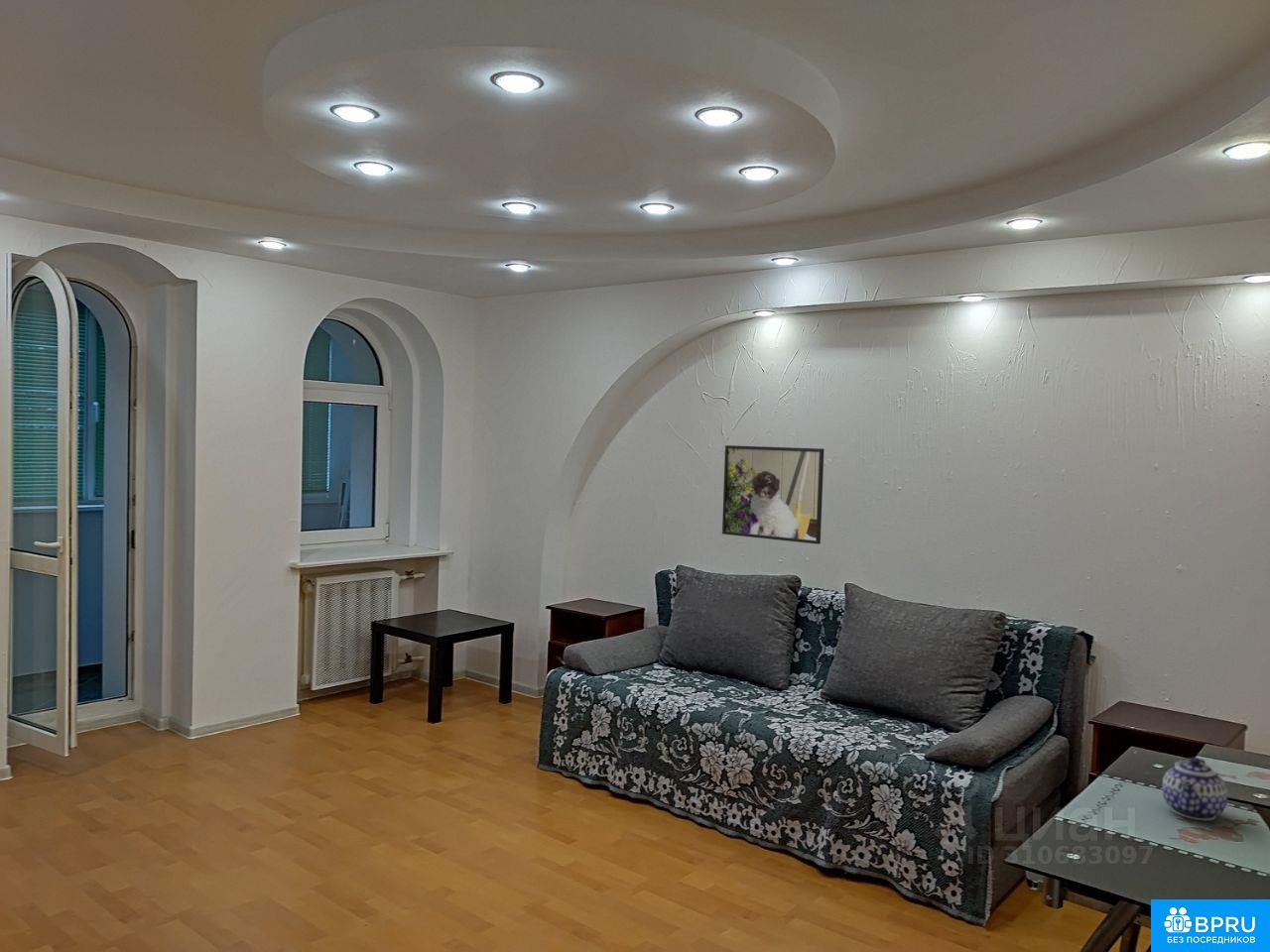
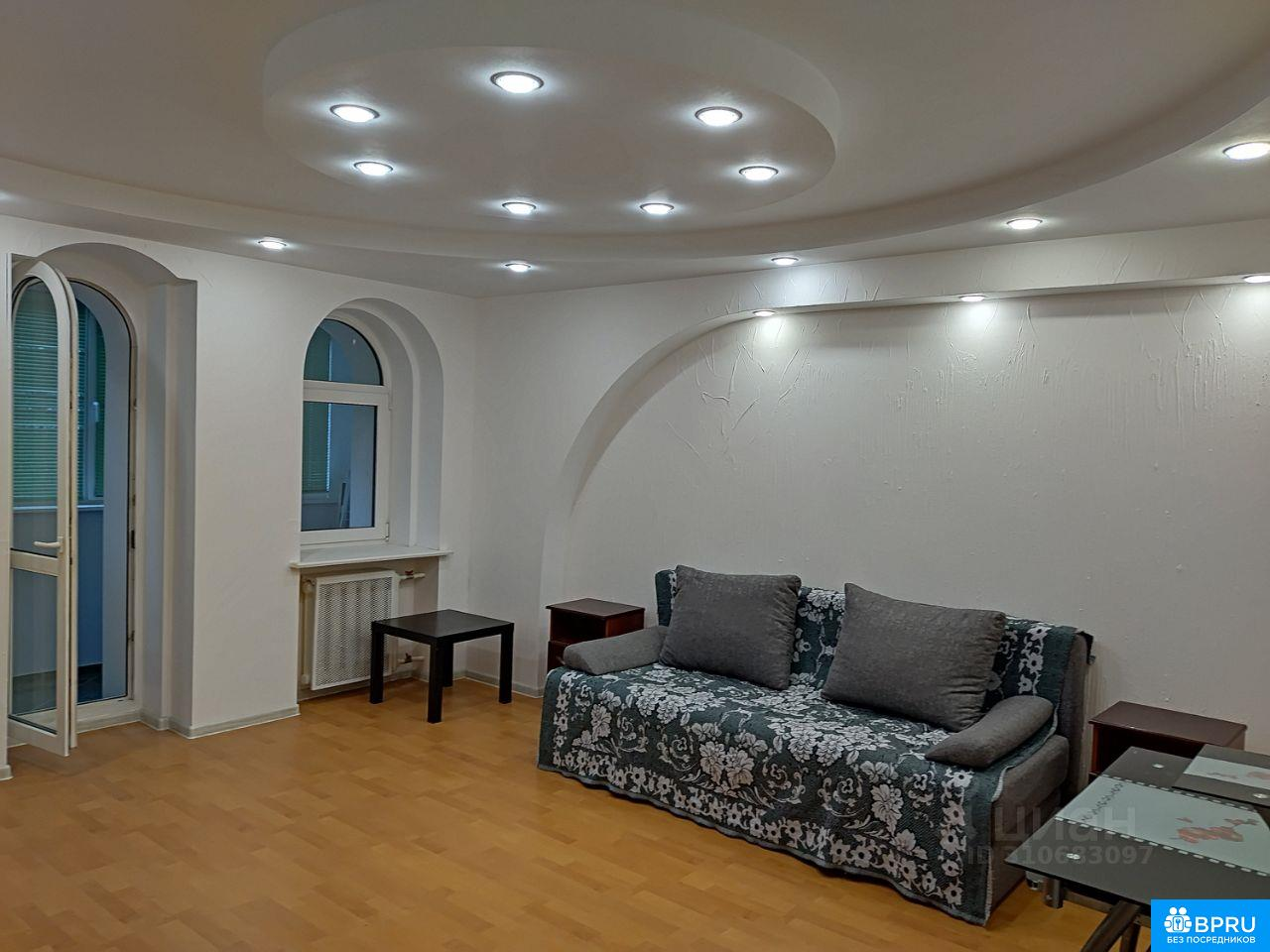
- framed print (771, 493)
- teapot (1195, 785)
